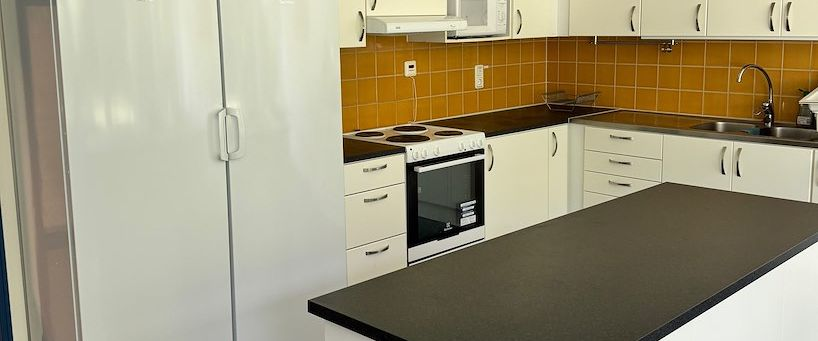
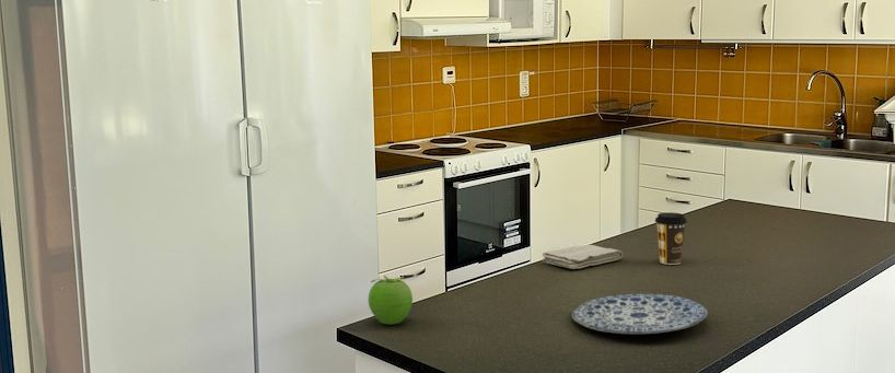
+ fruit (390, 299)
+ washcloth (581, 255)
+ plate (638, 314)
+ coffee cup (670, 238)
